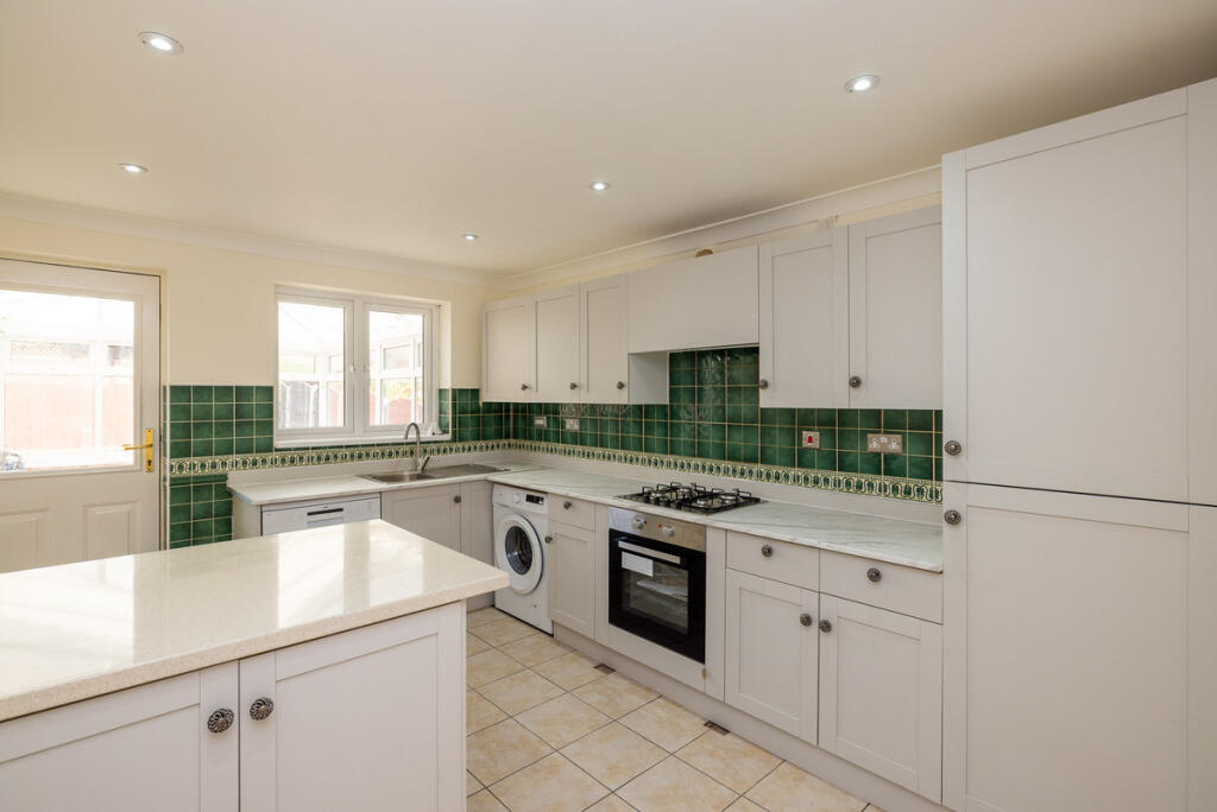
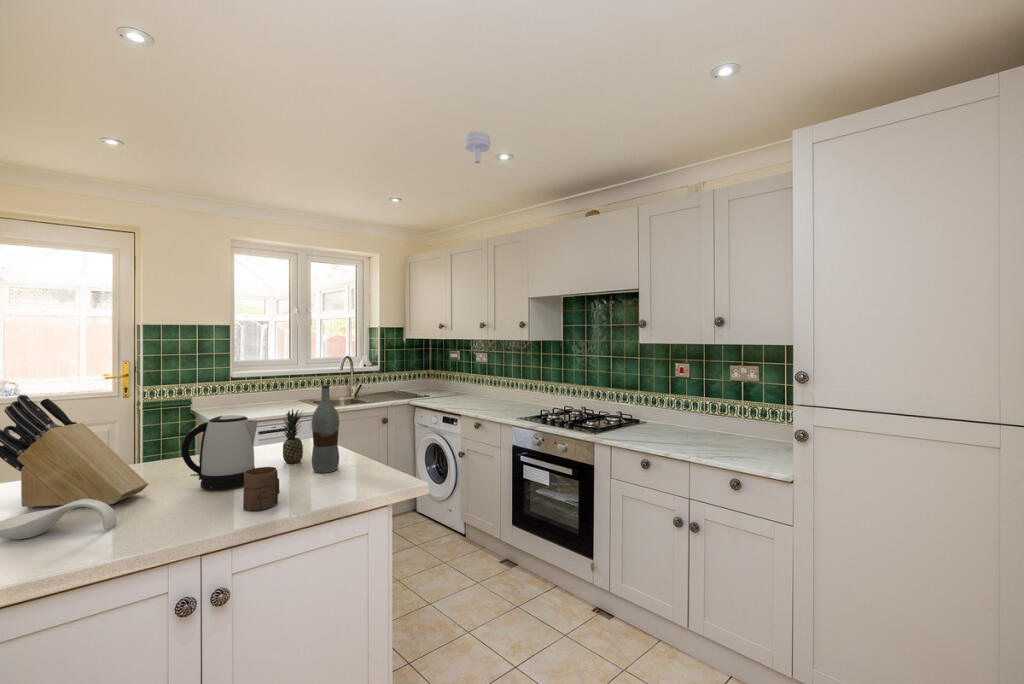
+ bottle (325, 427)
+ fruit (292, 435)
+ knife block (70, 447)
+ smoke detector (477, 149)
+ spoon rest (55, 517)
+ kettle (220, 450)
+ cup (261, 487)
